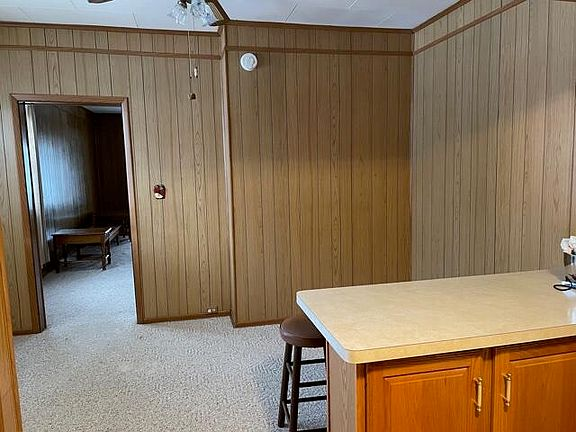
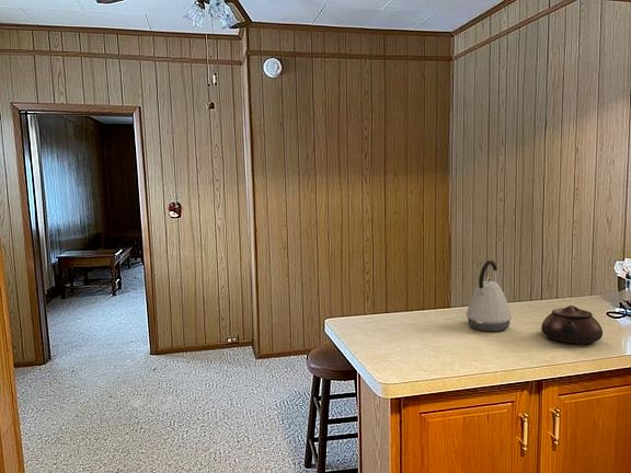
+ teapot (572, 322)
+ kettle (489, 293)
